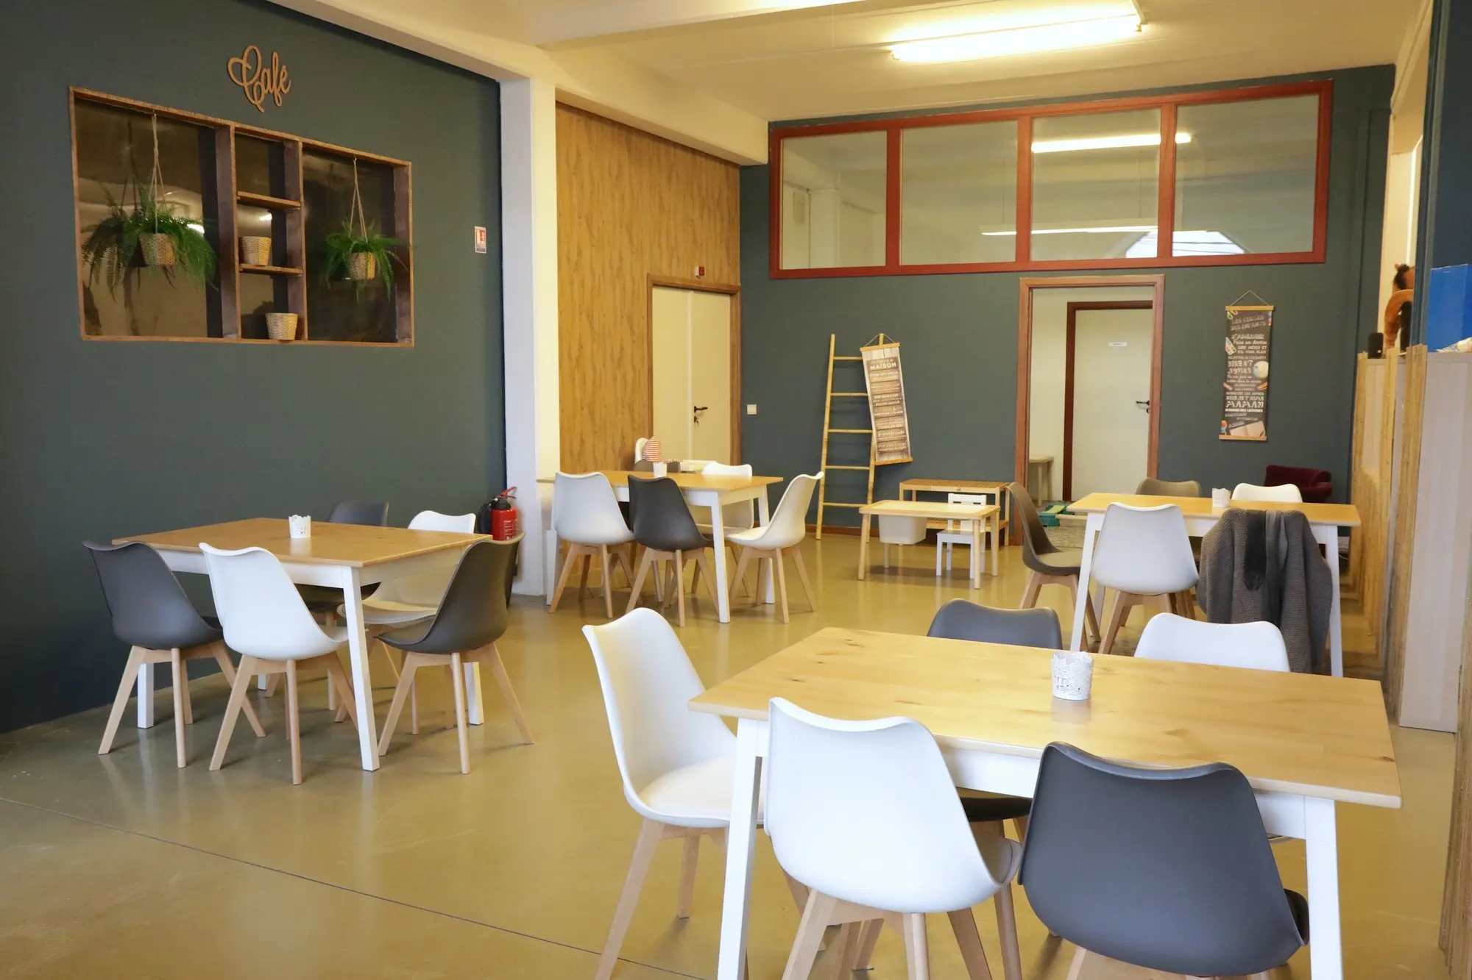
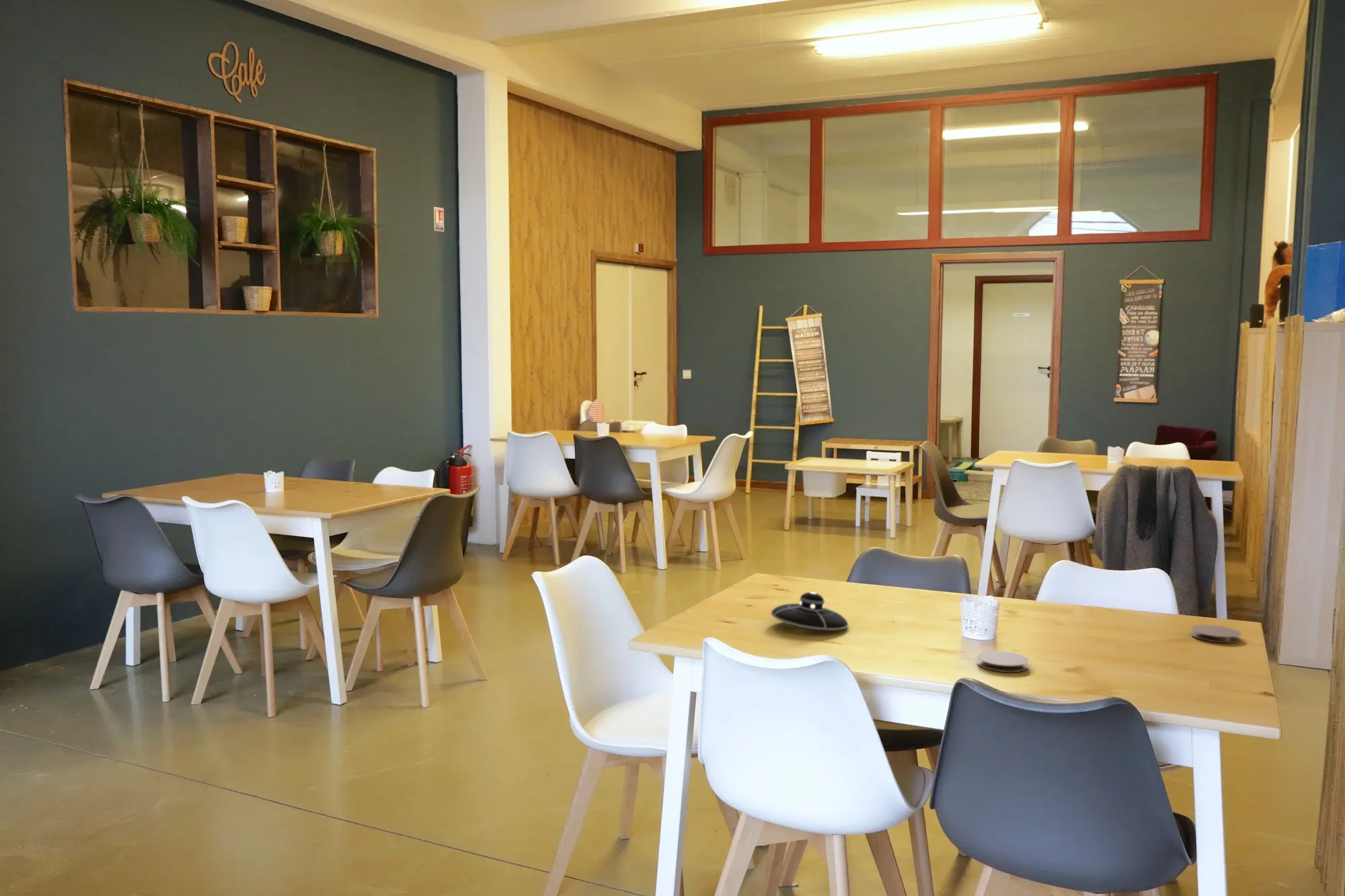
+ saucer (809, 608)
+ coaster (1002, 661)
+ coaster (1215, 633)
